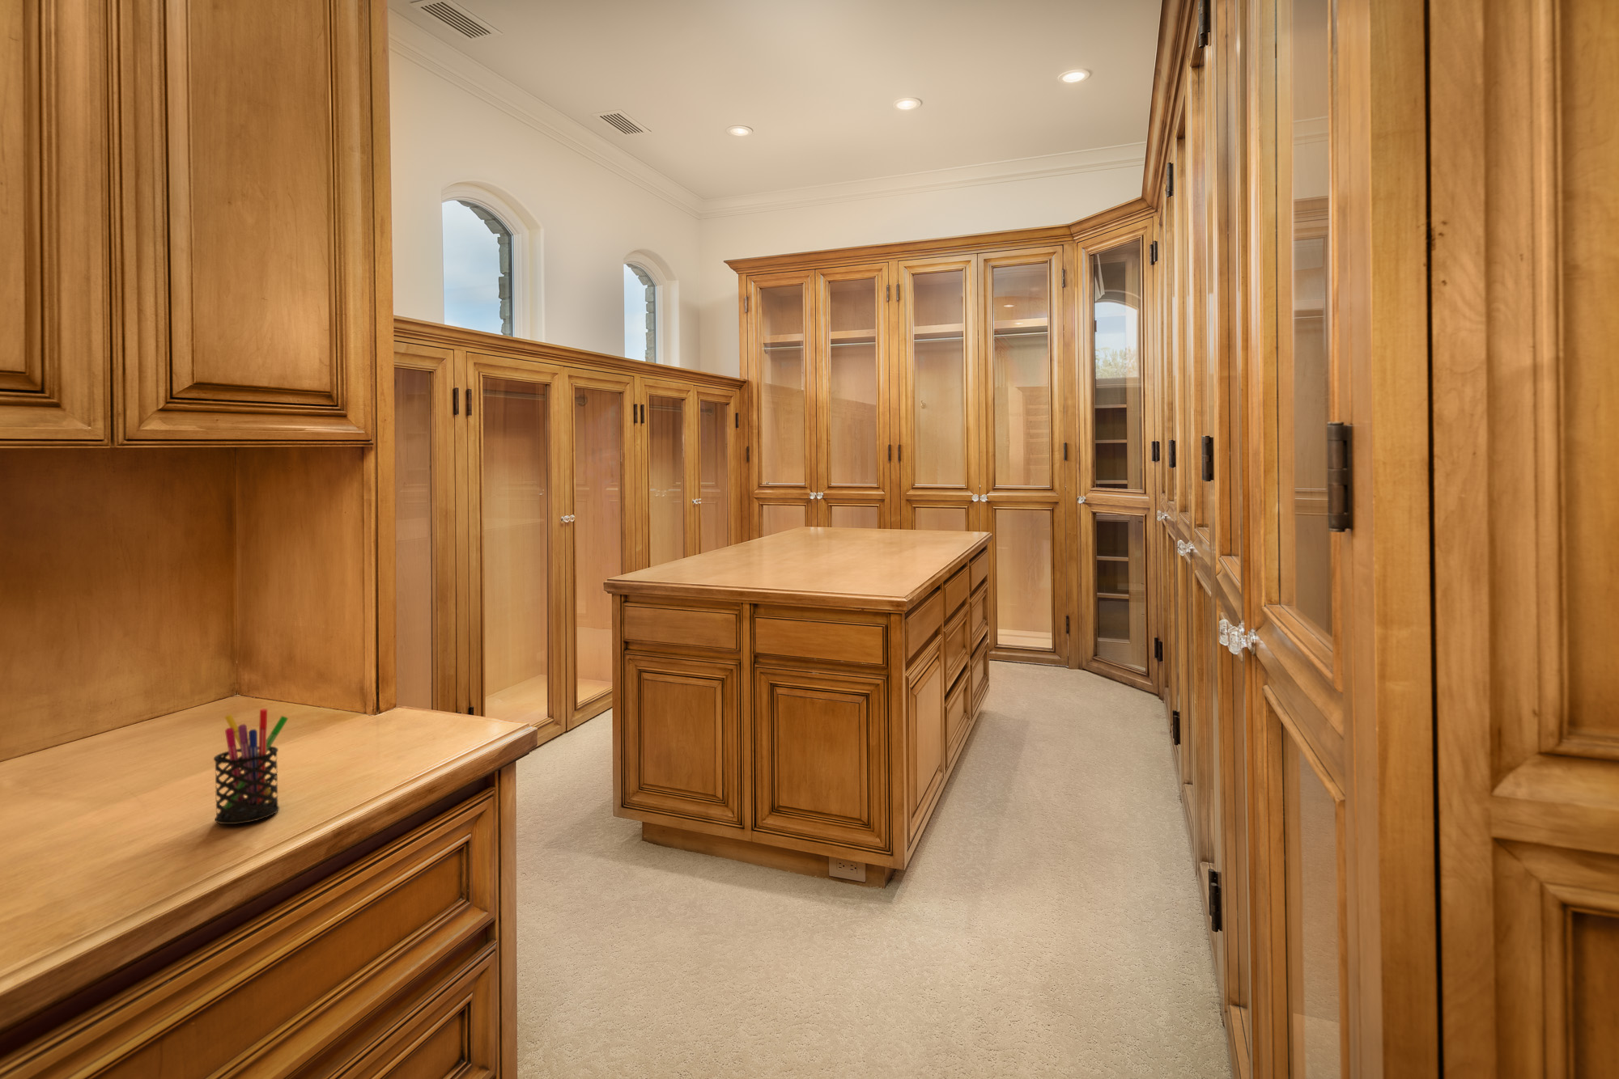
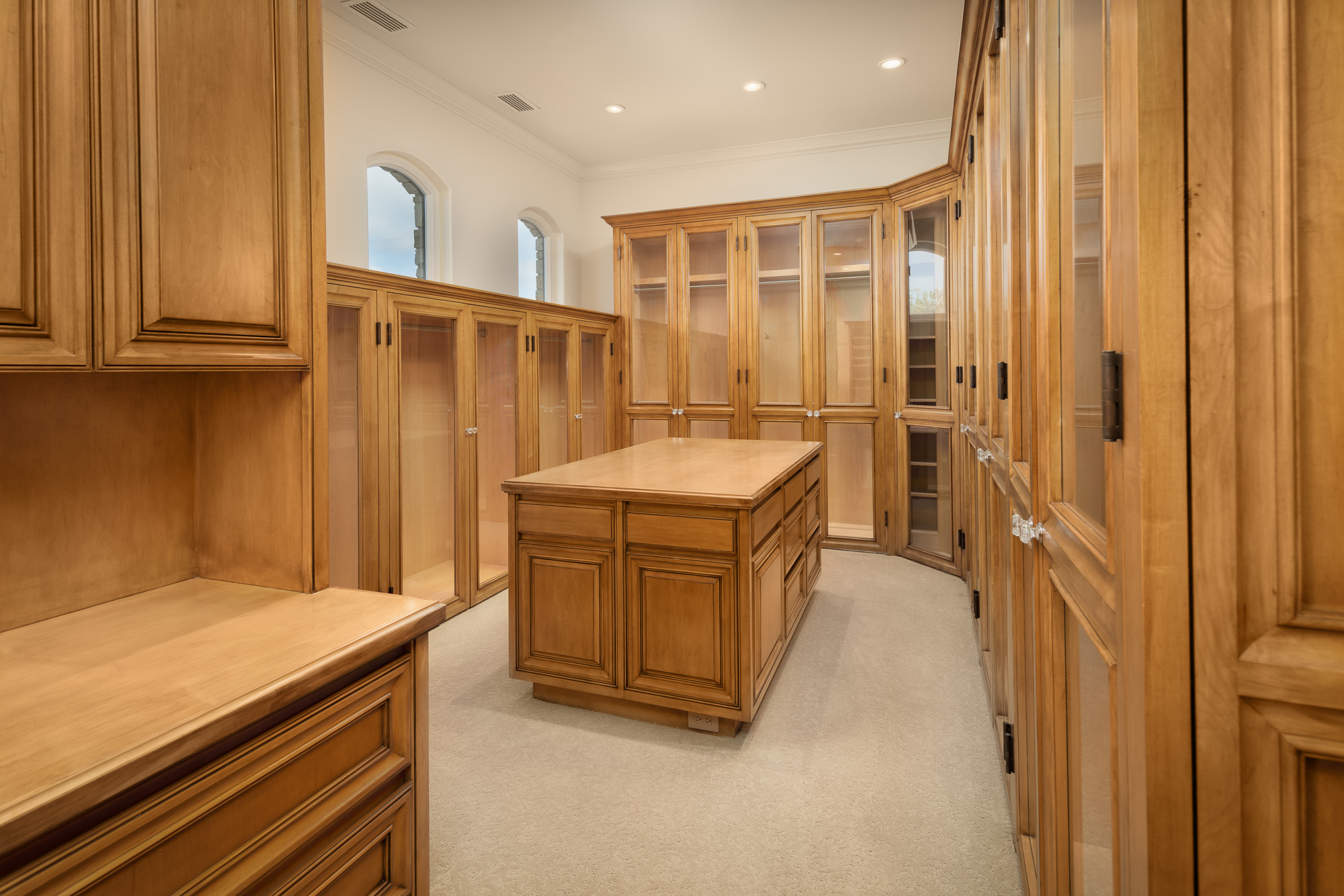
- pen holder (255, 760)
